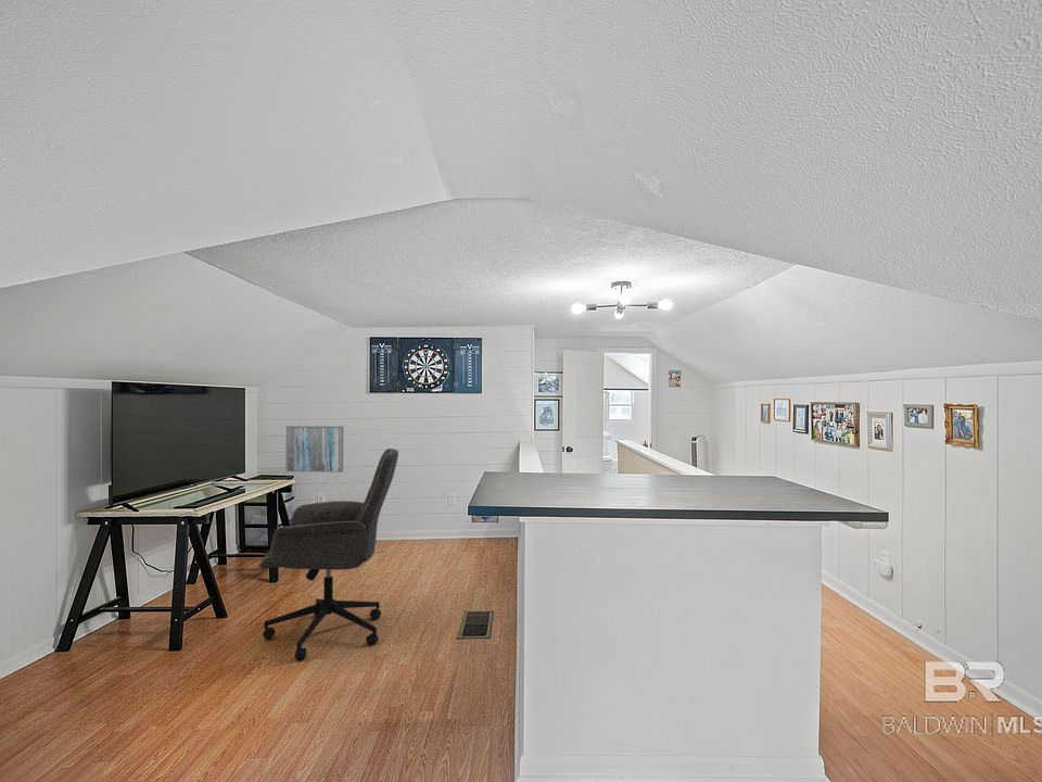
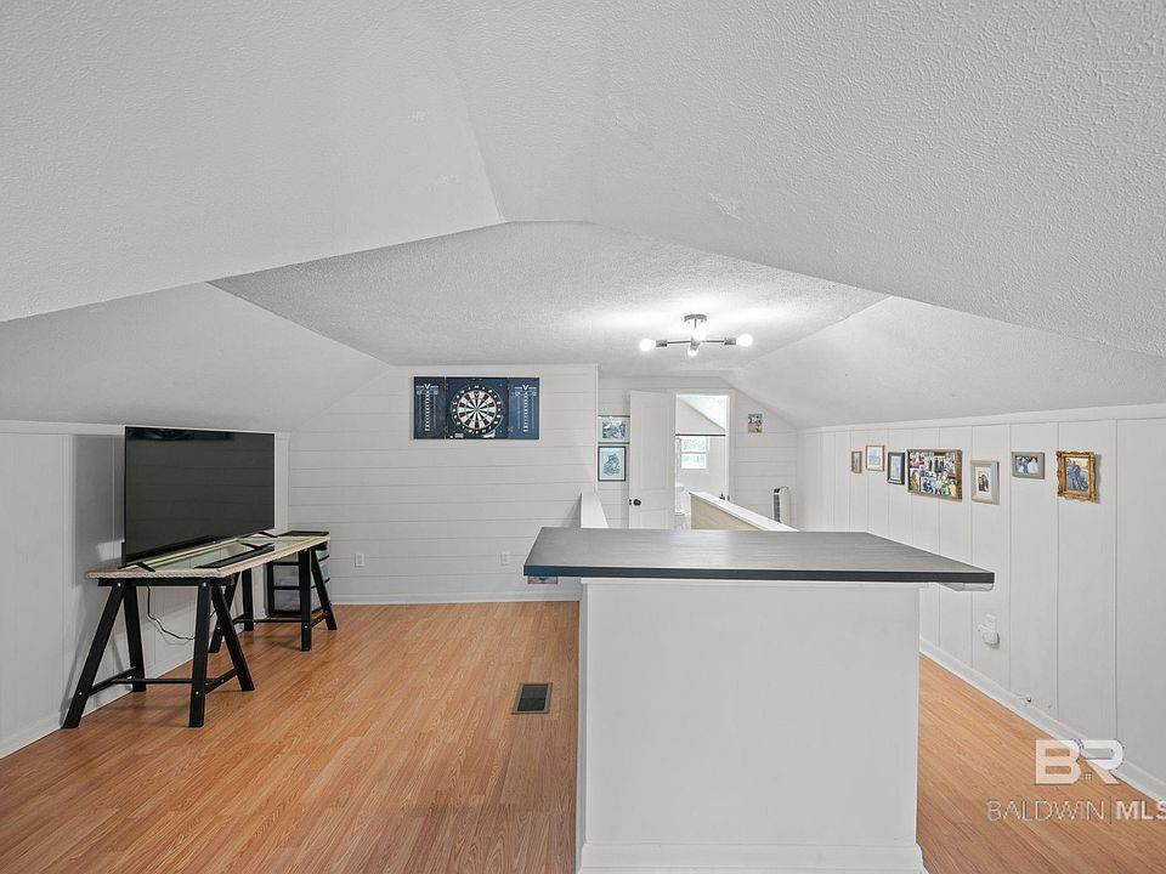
- wall art (314, 449)
- office chair (332, 542)
